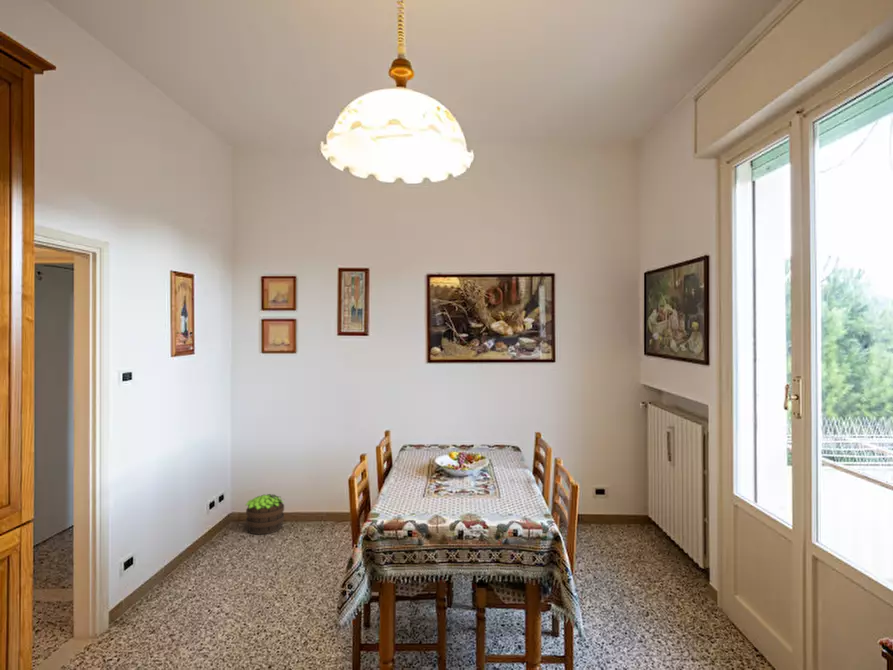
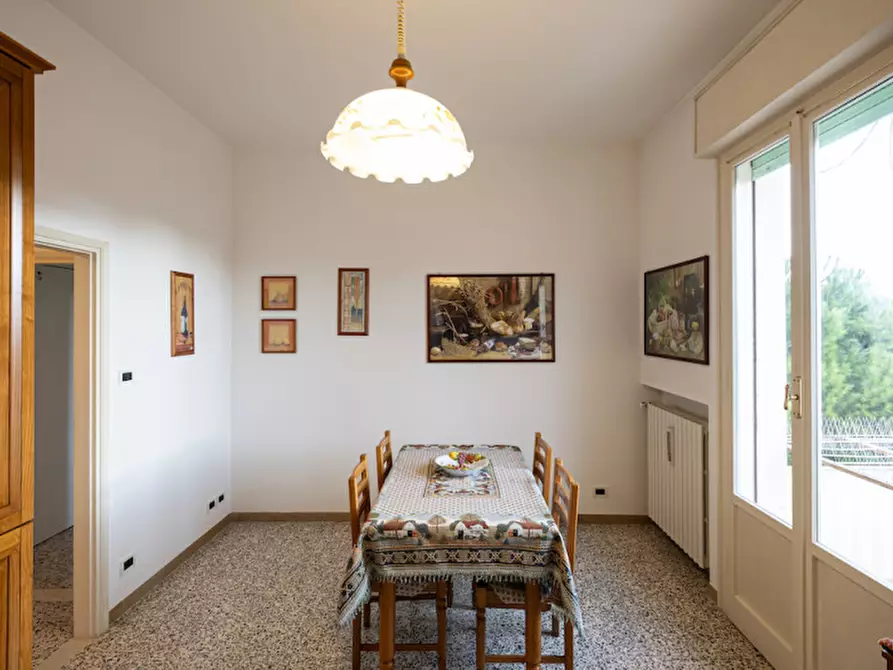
- potted plant (265, 511)
